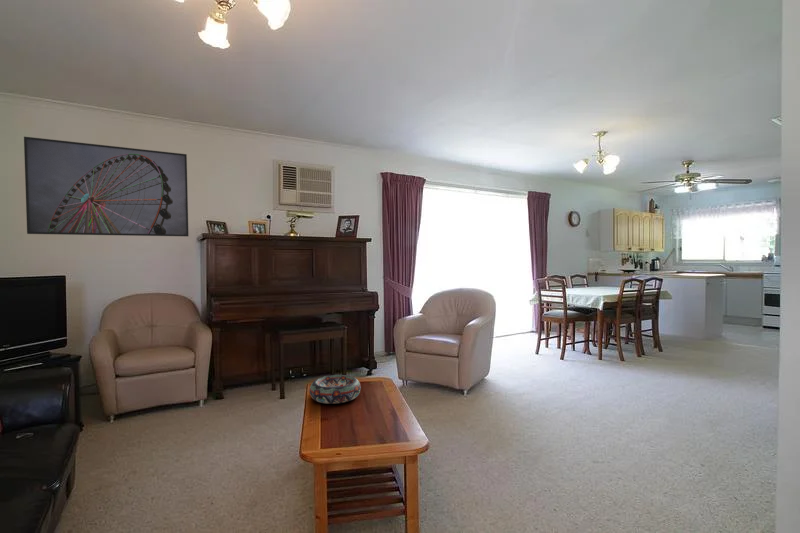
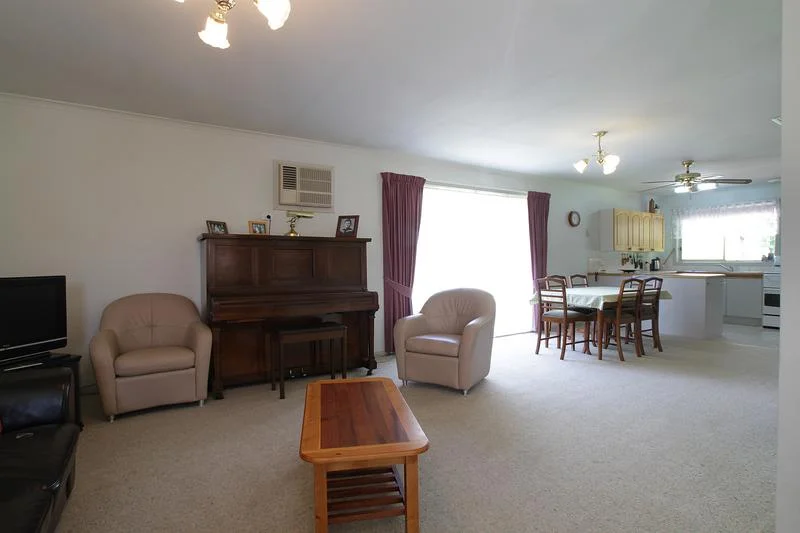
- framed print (113, 190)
- decorative bowl (335, 388)
